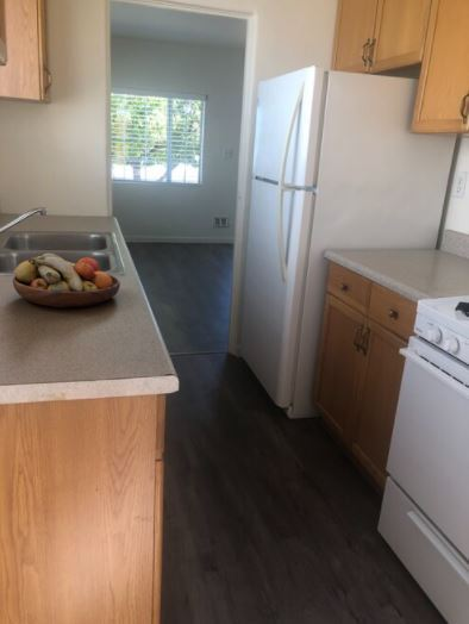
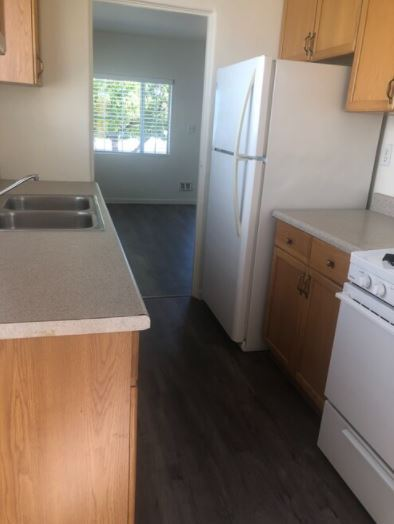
- fruit bowl (68, 275)
